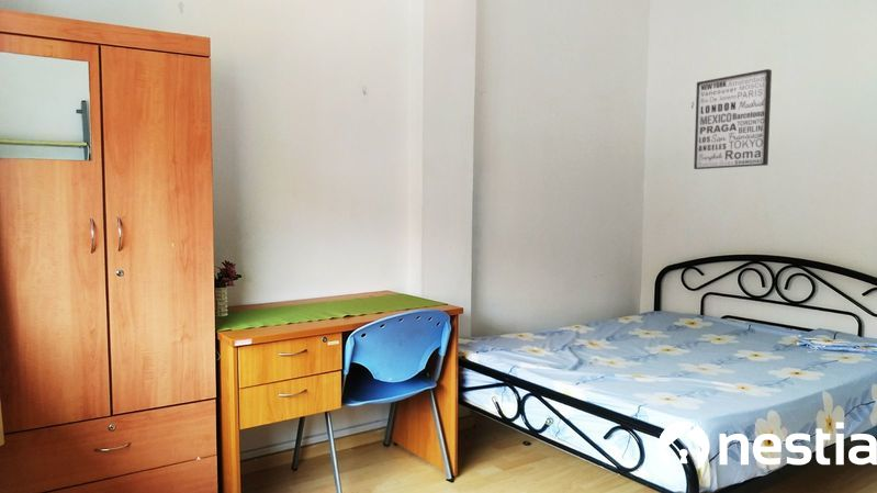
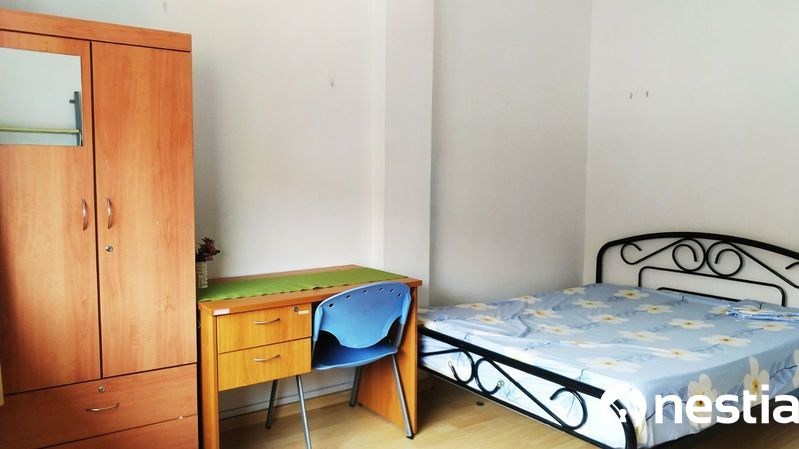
- wall art (730, 122)
